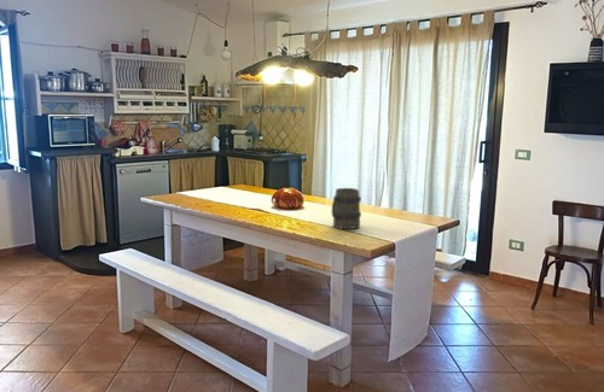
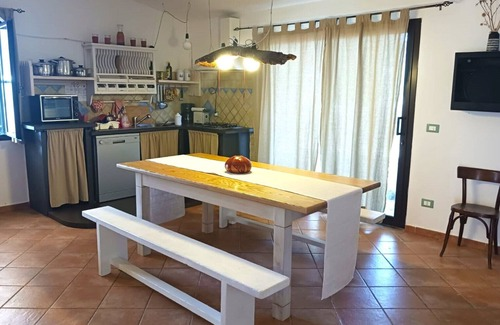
- mug (343, 207)
